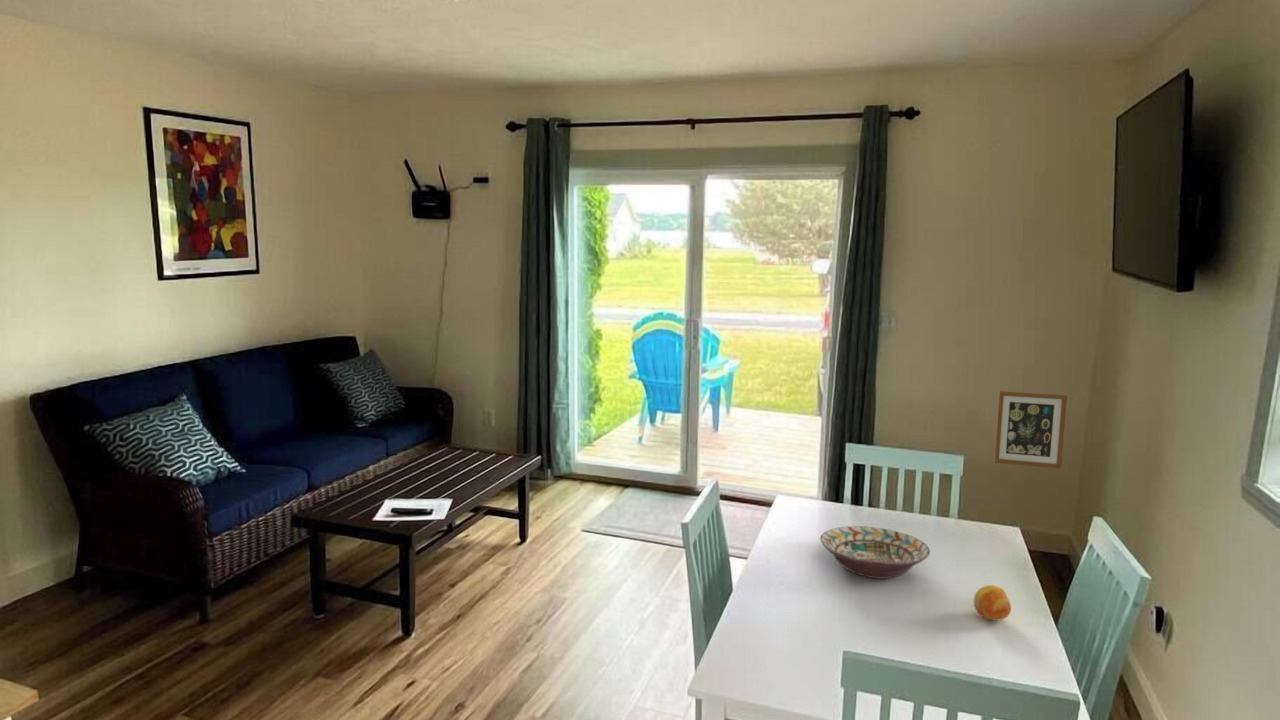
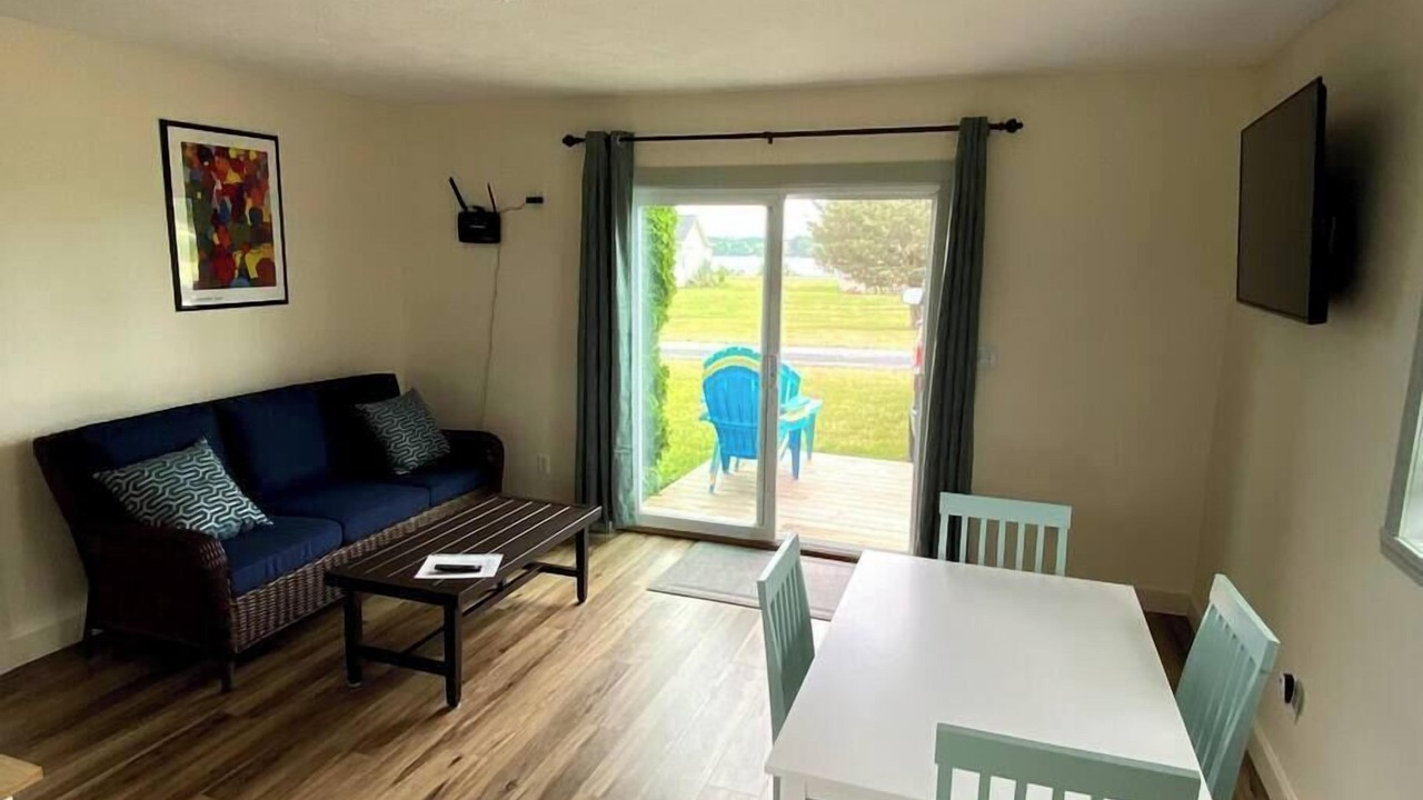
- wall art (1029, 429)
- decorative bowl (873, 556)
- fruit (991, 602)
